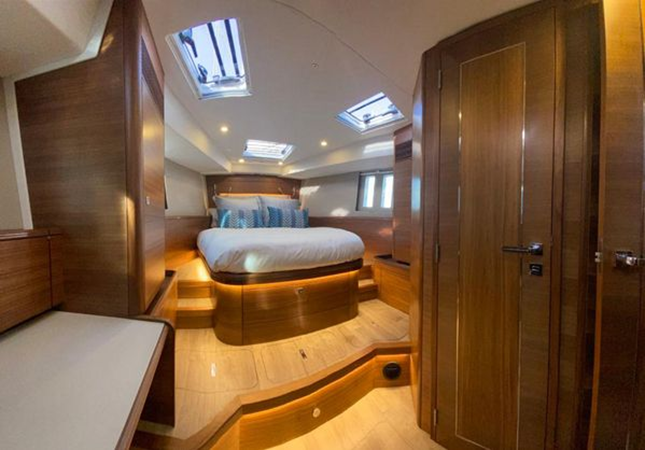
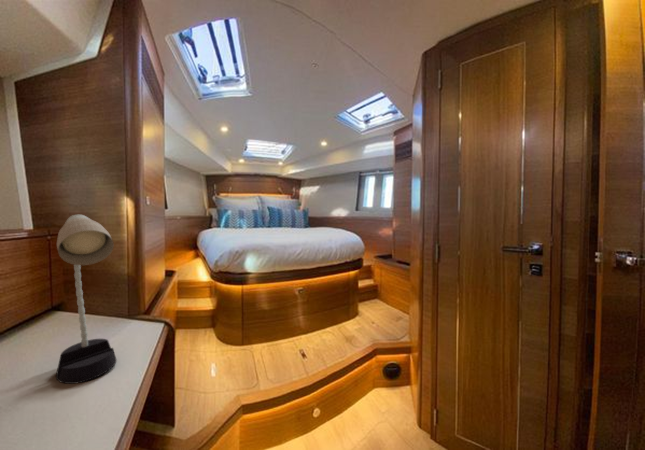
+ desk lamp (82, 294)
